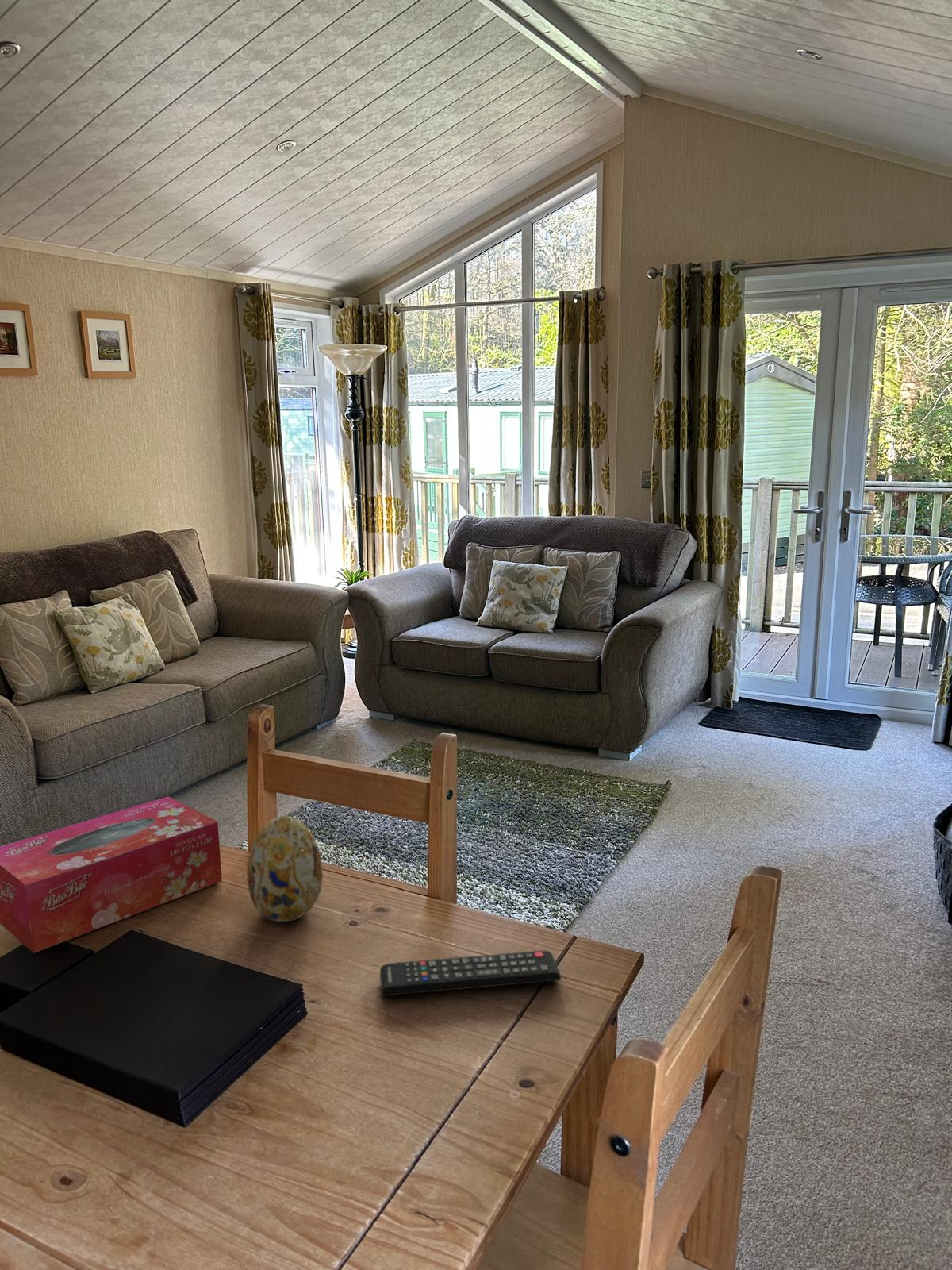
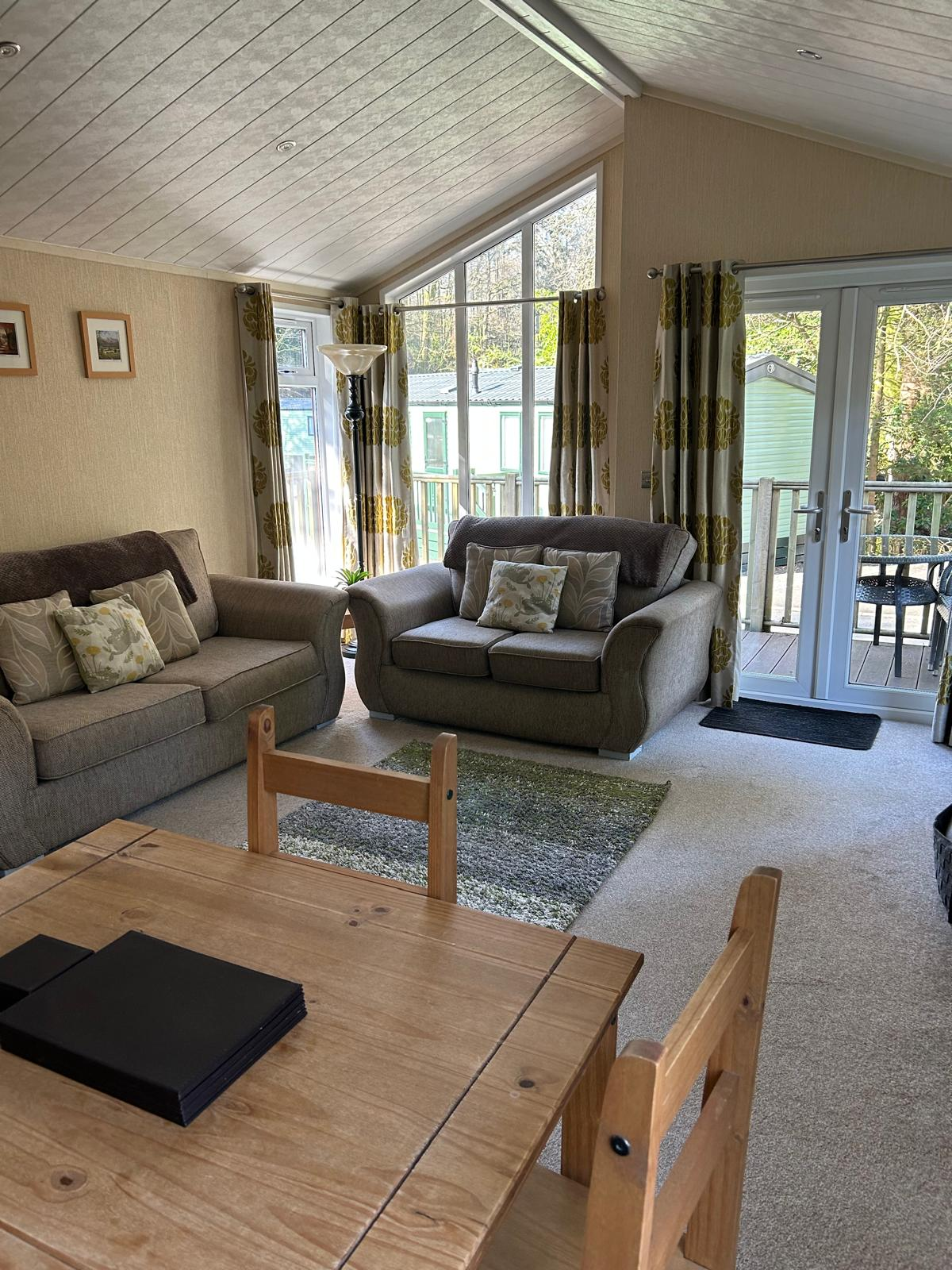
- remote control (470, 974)
- tissue box (107, 867)
- decorative egg (285, 865)
